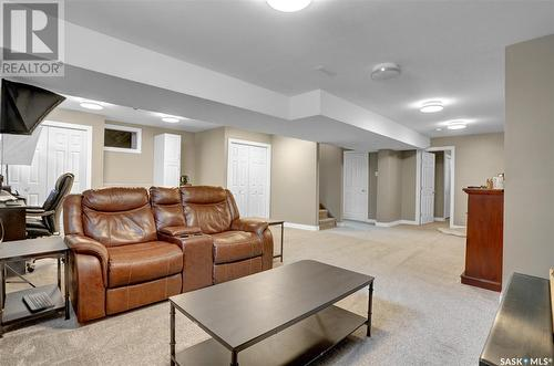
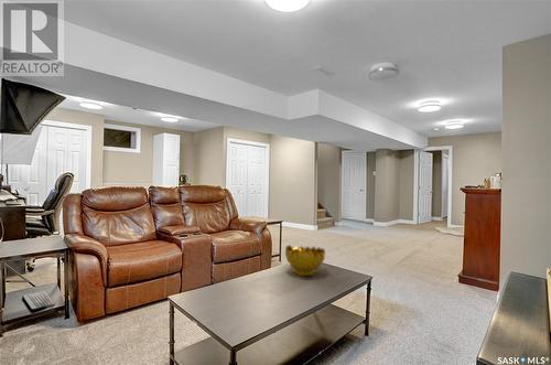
+ decorative bowl (304, 259)
